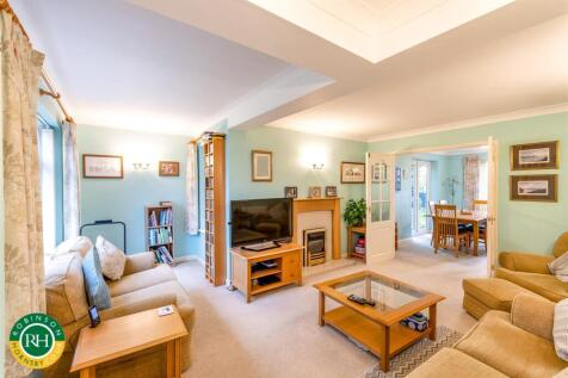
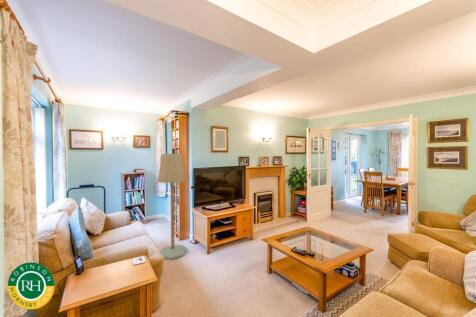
+ floor lamp (172, 203)
